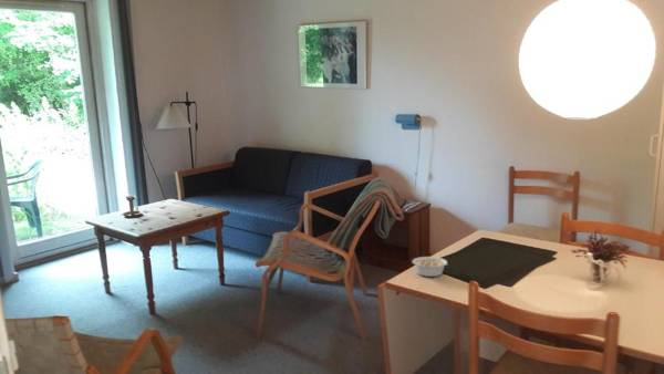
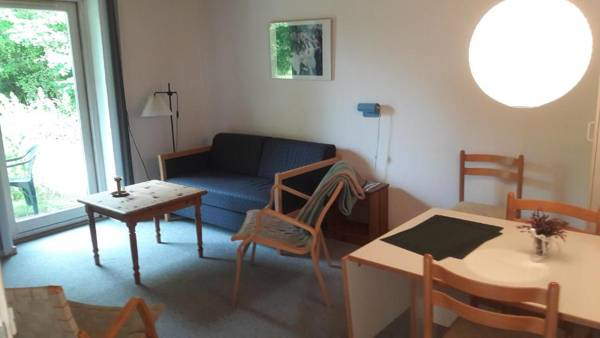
- legume (430, 266)
